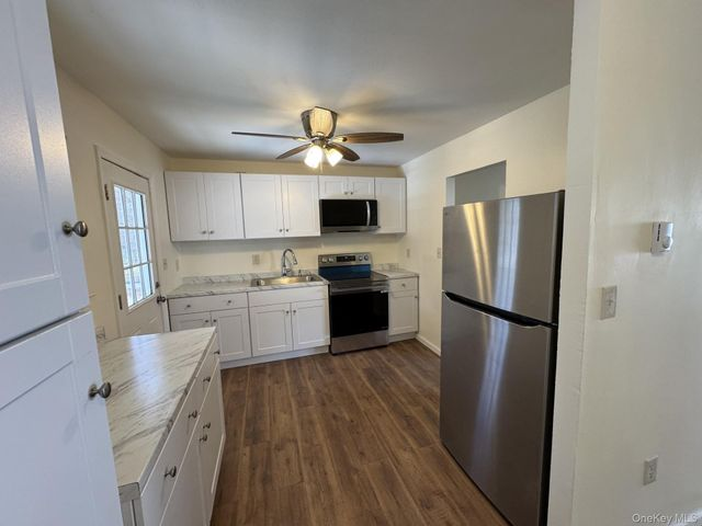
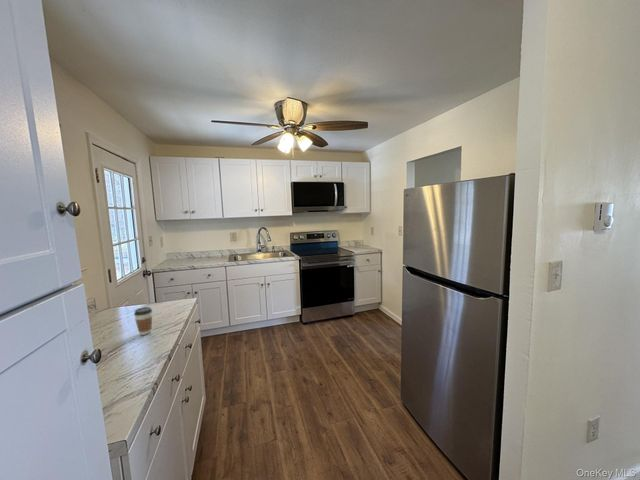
+ coffee cup (144, 321)
